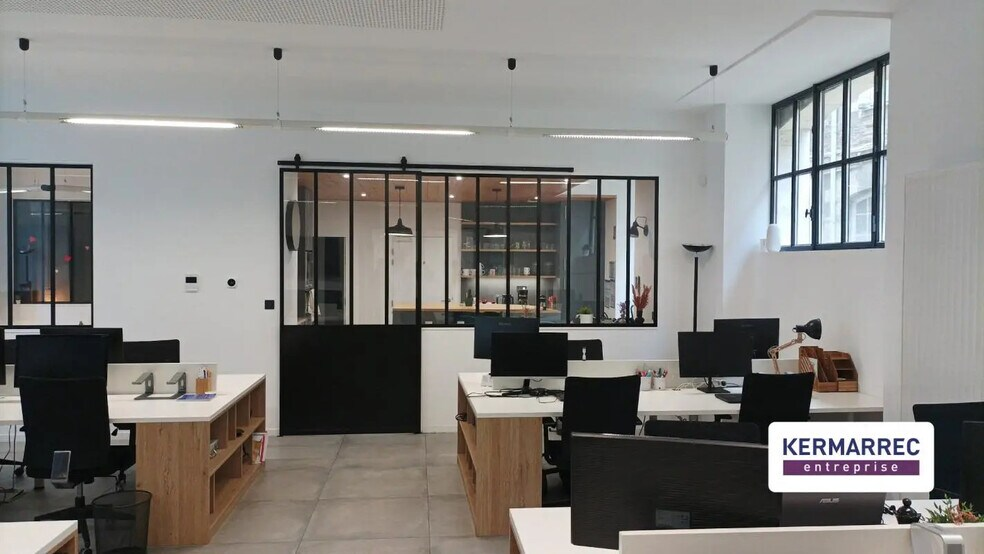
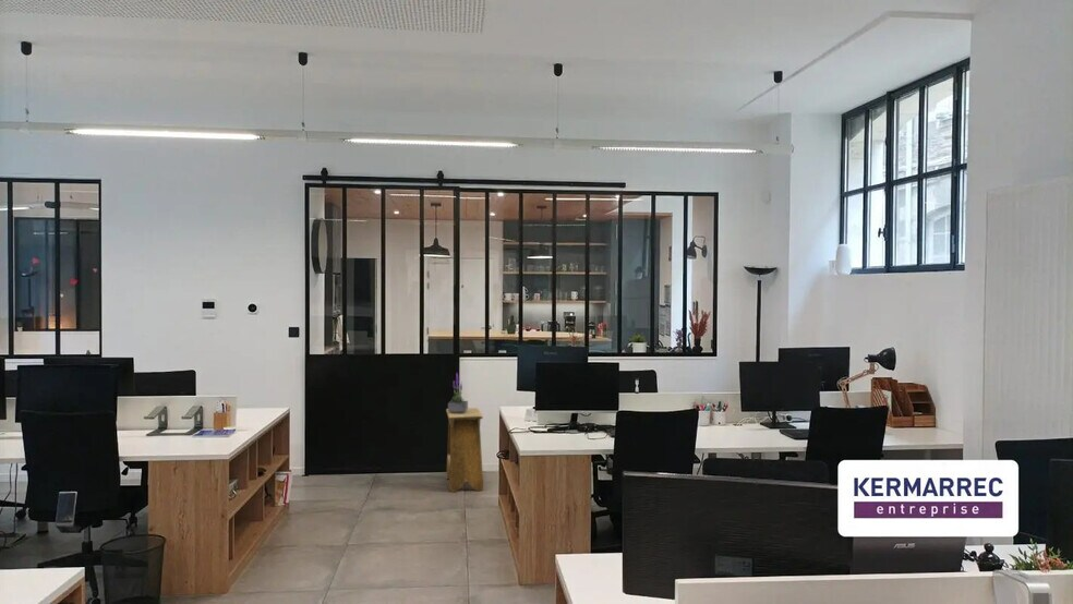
+ stool (463, 448)
+ potted plant (457, 391)
